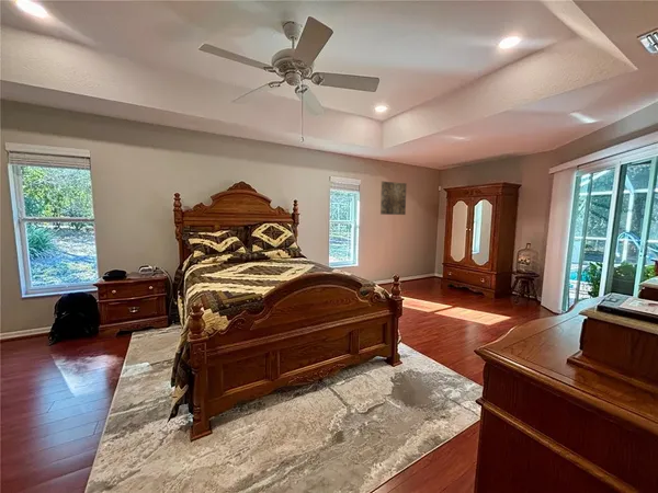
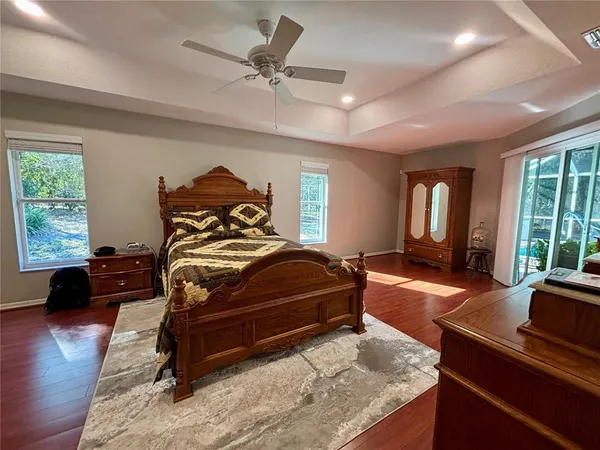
- wall art (393, 198)
